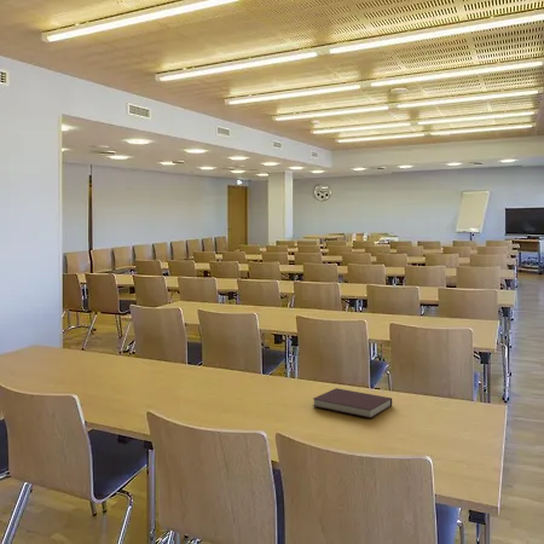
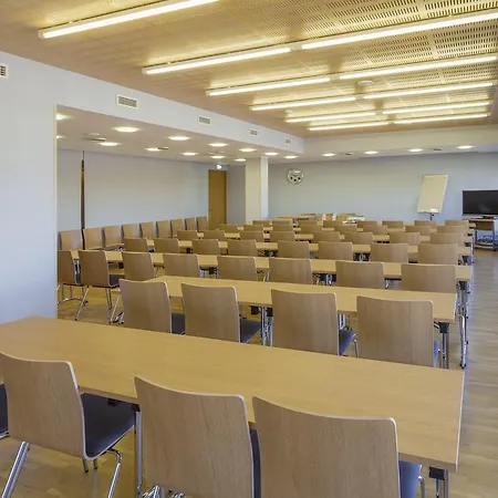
- notebook (352, 401)
